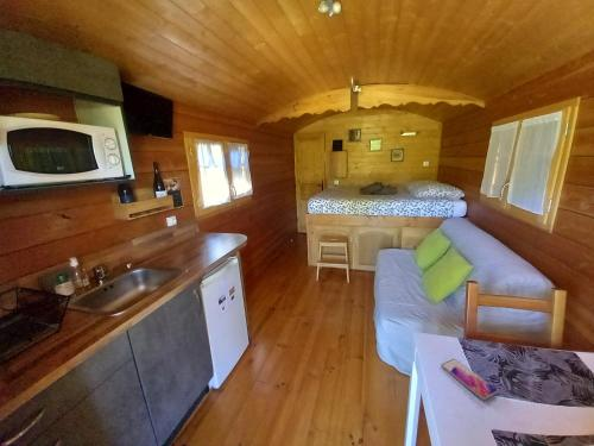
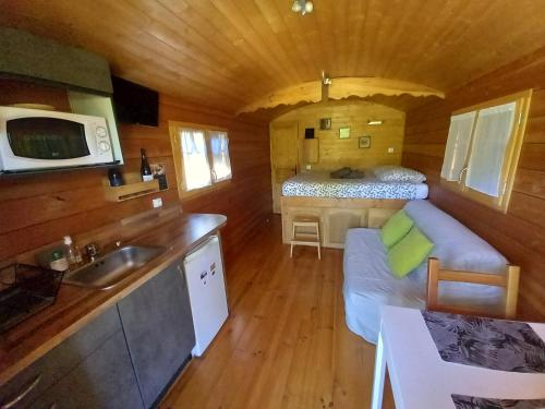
- smartphone (467, 377)
